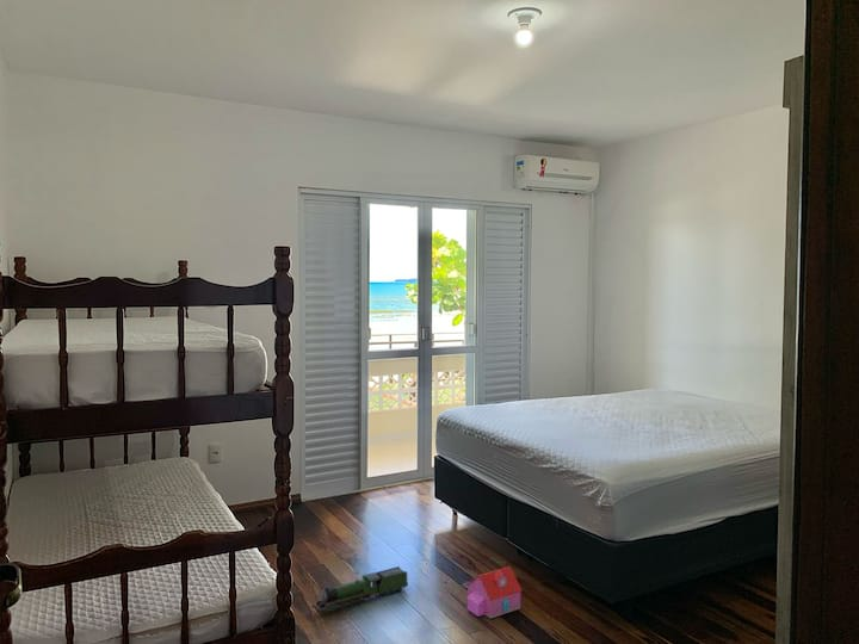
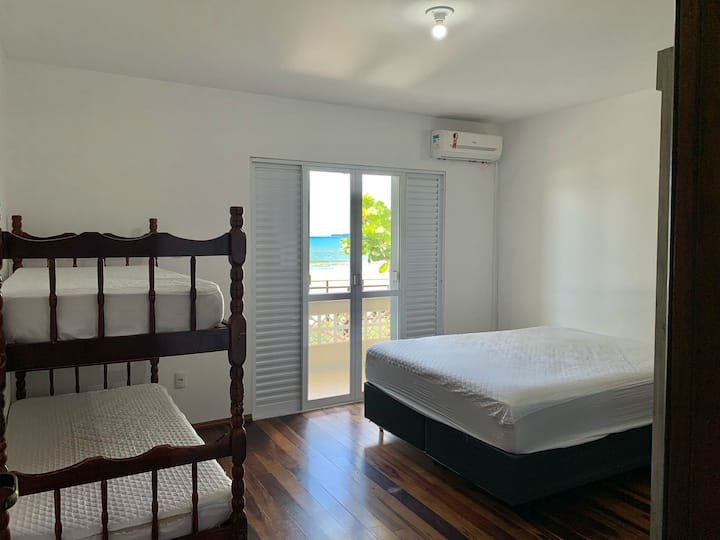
- toy train (361, 589)
- toy house (495, 587)
